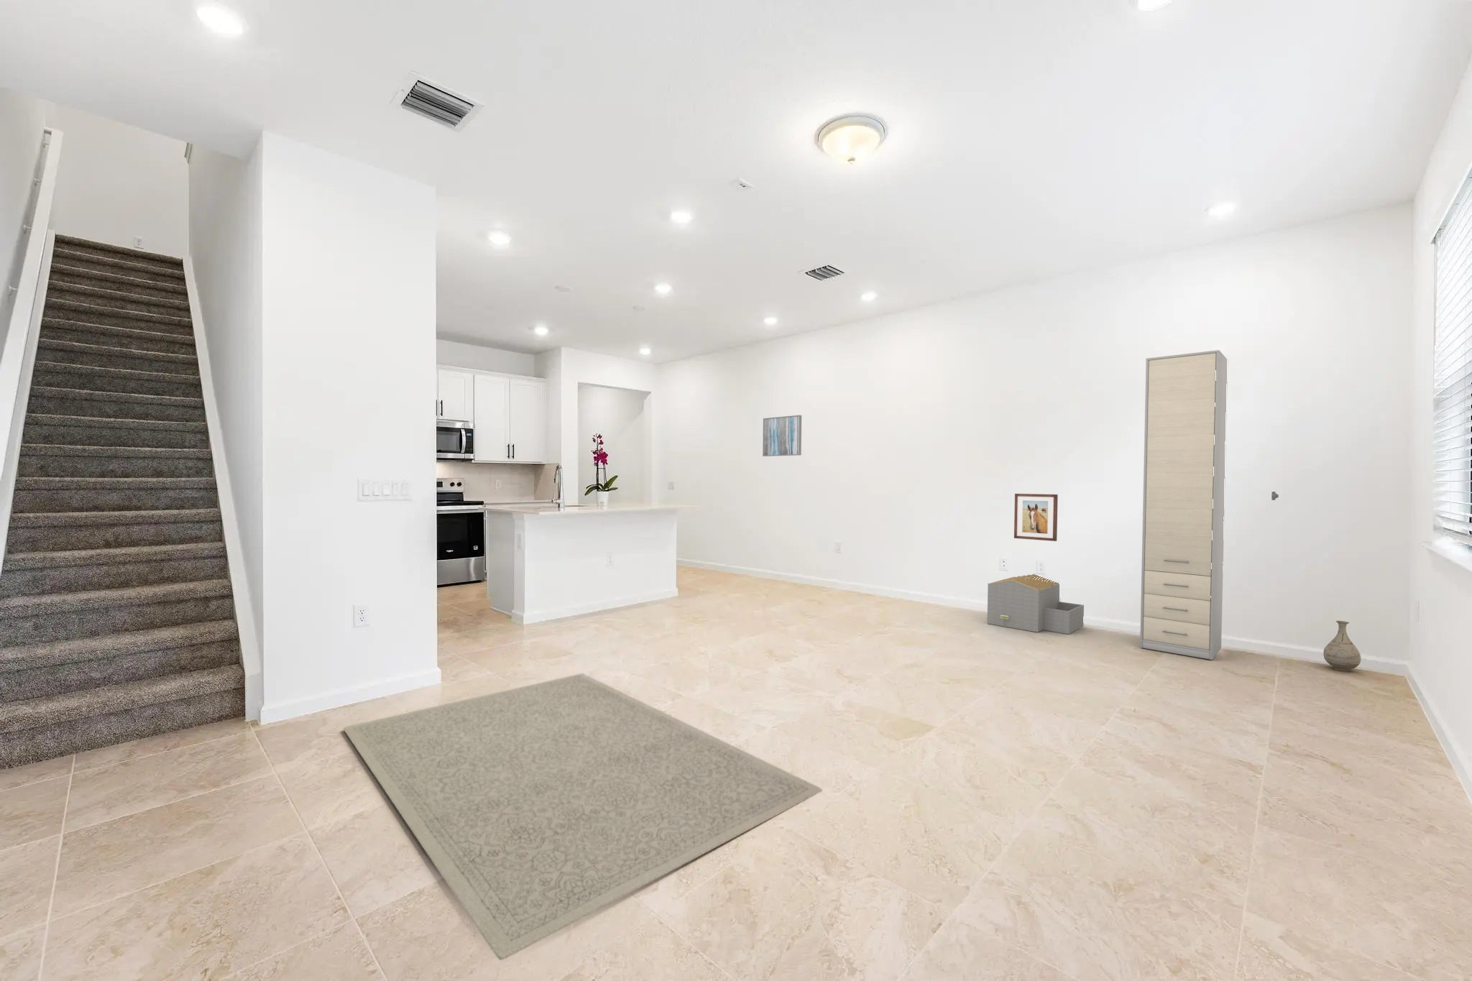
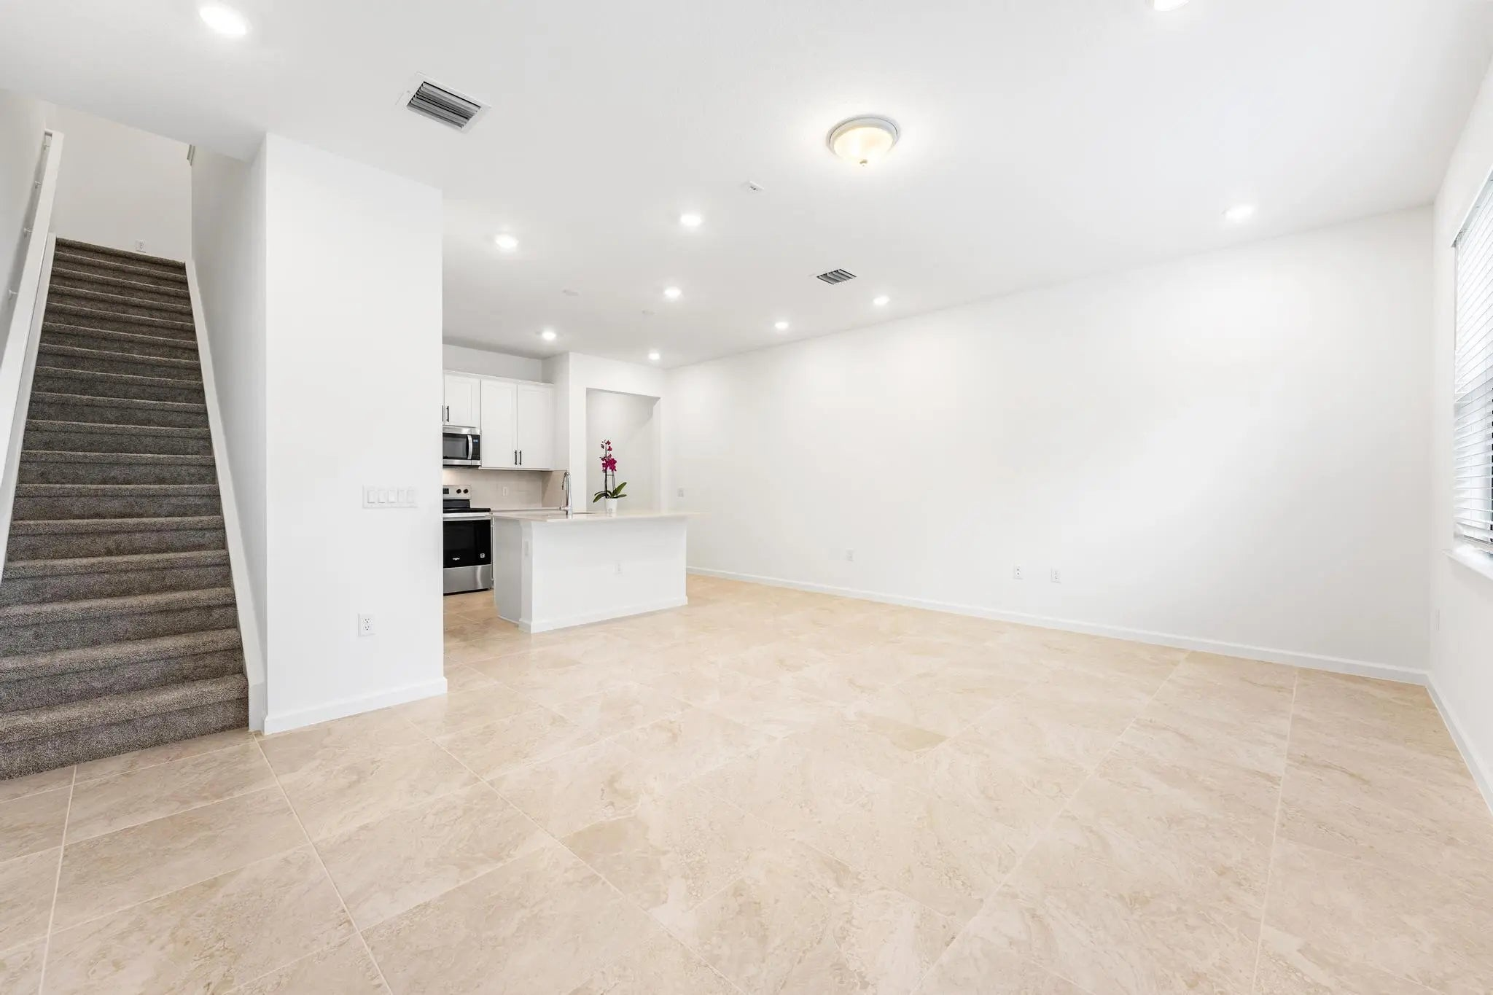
- vase (1342, 645)
- wall art (1035, 517)
- wall art (781, 436)
- rug (558, 755)
- architectural model (1035, 601)
- wardrobe (1209, 505)
